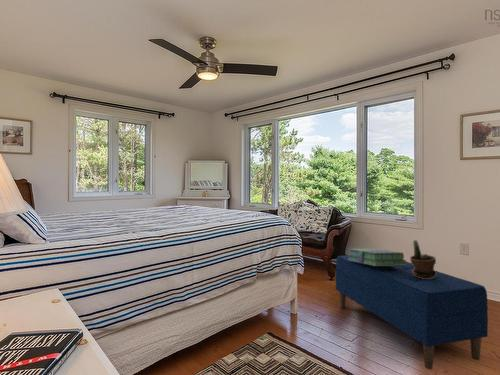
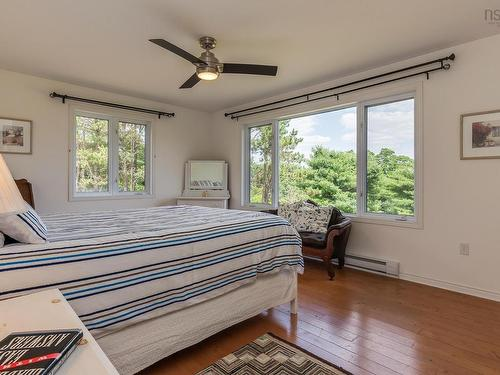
- stack of books (375, 259)
- bench (397, 298)
- potted plant (423, 258)
